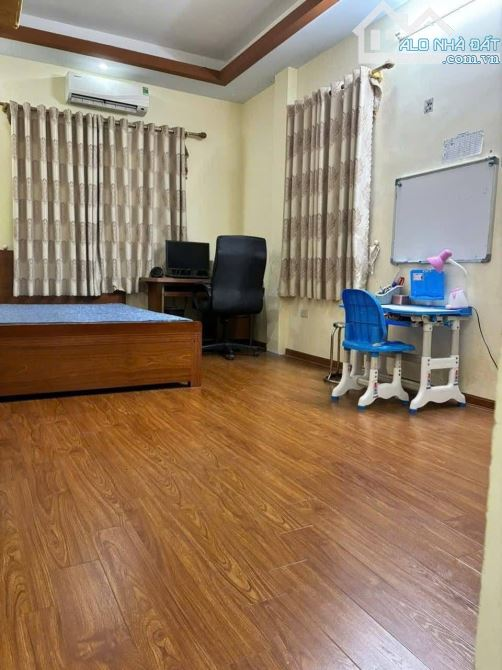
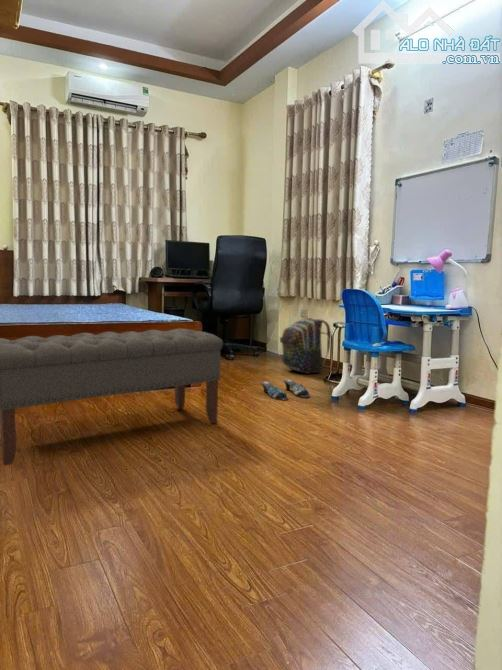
+ backpack (305, 345)
+ slippers (286, 389)
+ bench (109, 383)
